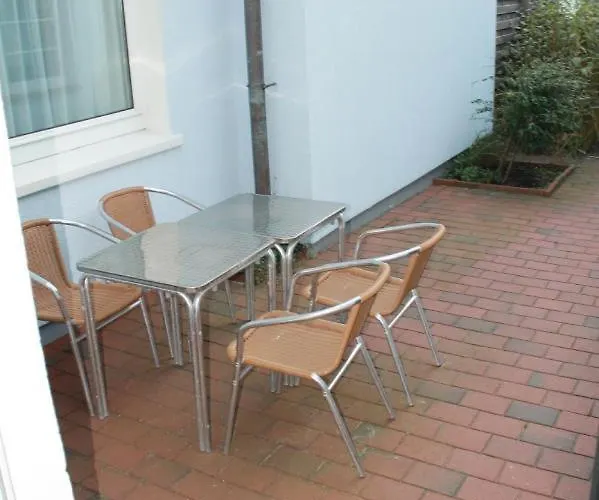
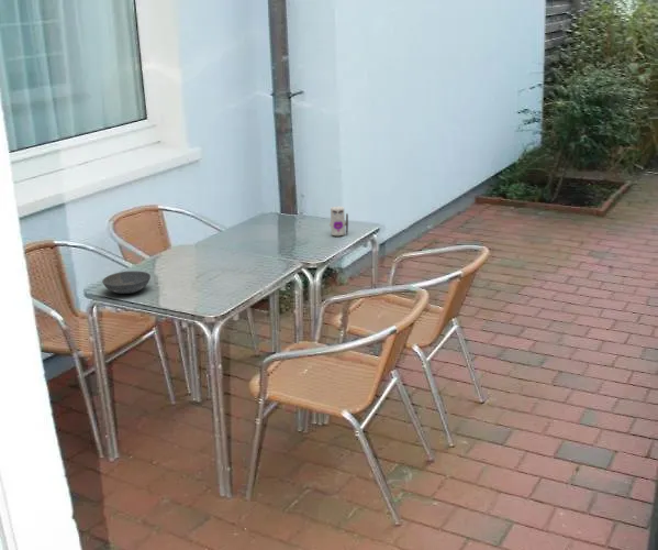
+ bowl (126, 284)
+ toy (338, 220)
